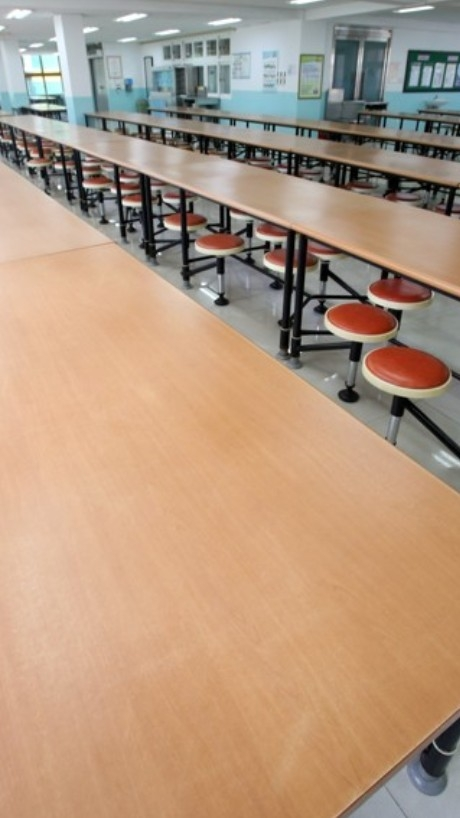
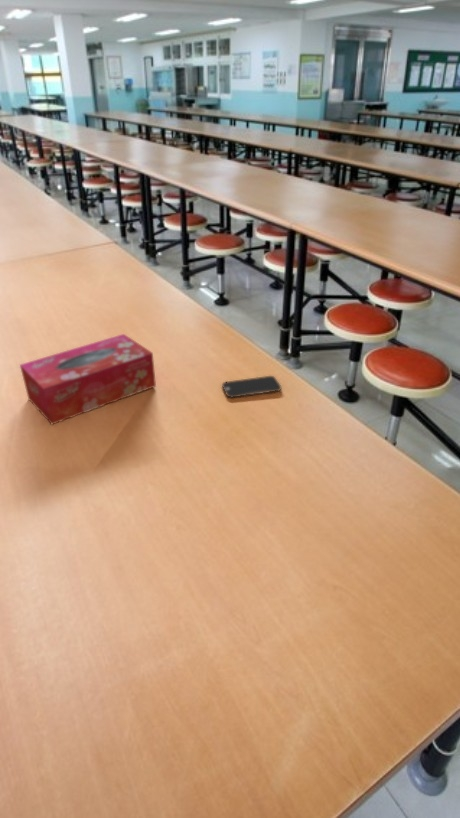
+ smartphone (251, 386)
+ tissue box (90, 375)
